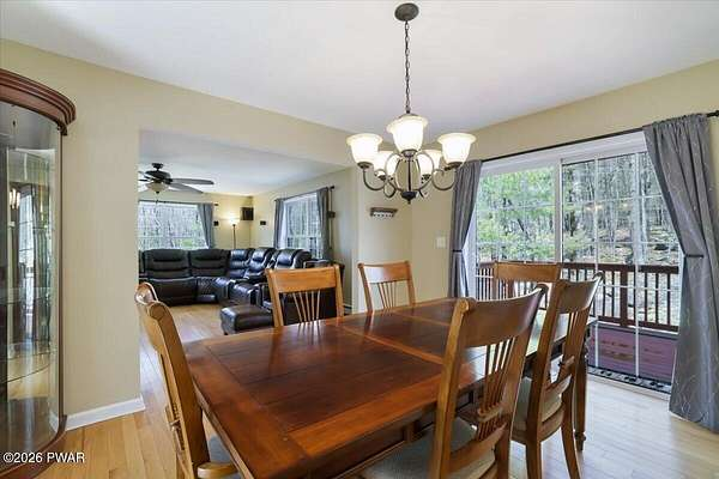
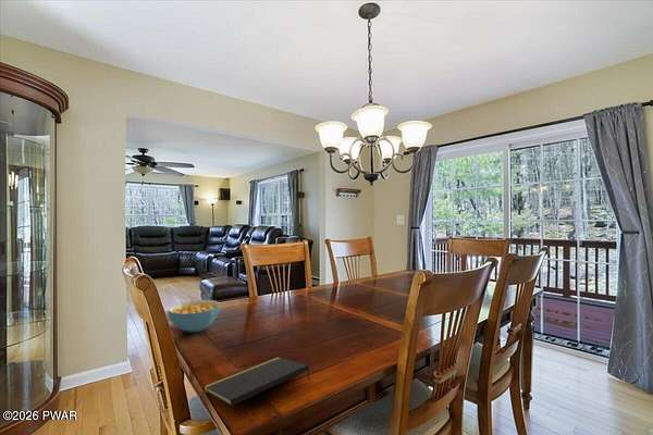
+ notepad (257, 377)
+ cereal bowl (195, 318)
